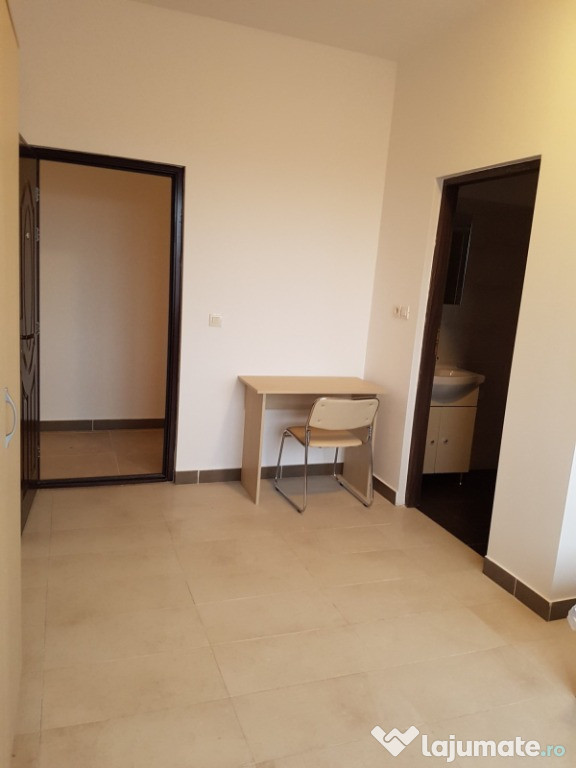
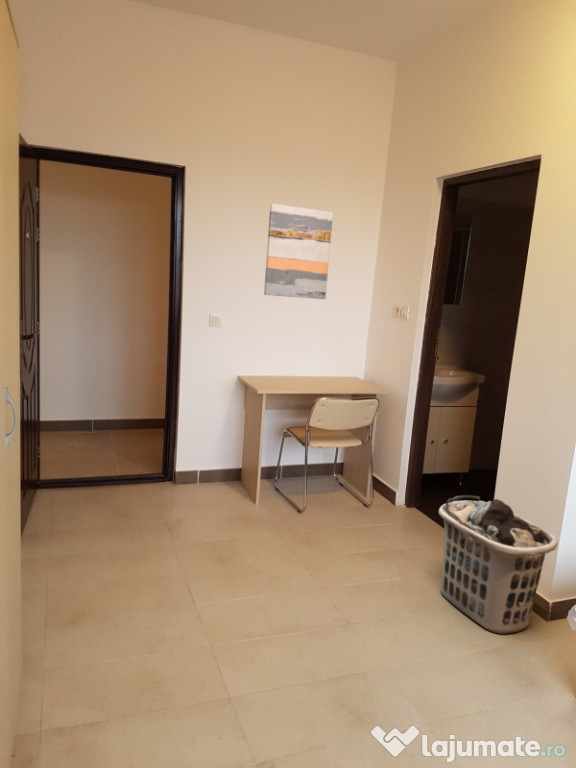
+ wall art (298, 253)
+ clothes hamper (490, 557)
